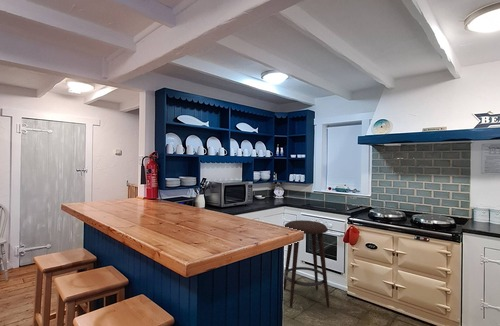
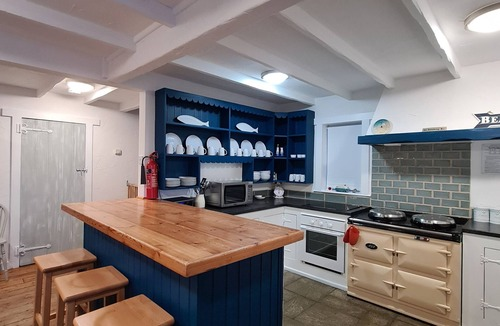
- stool (305, 267)
